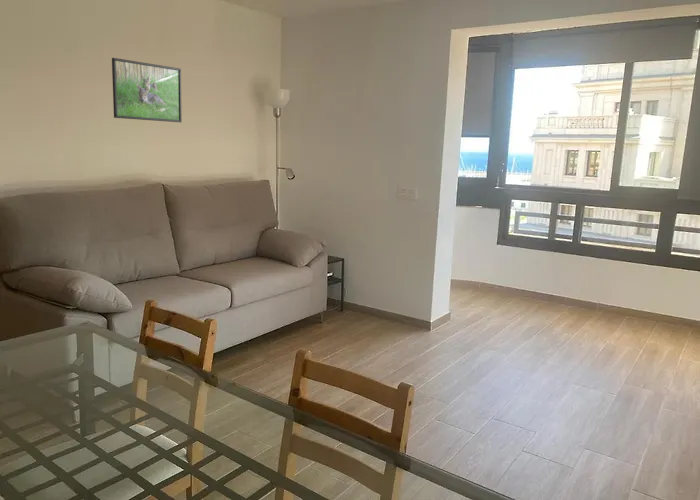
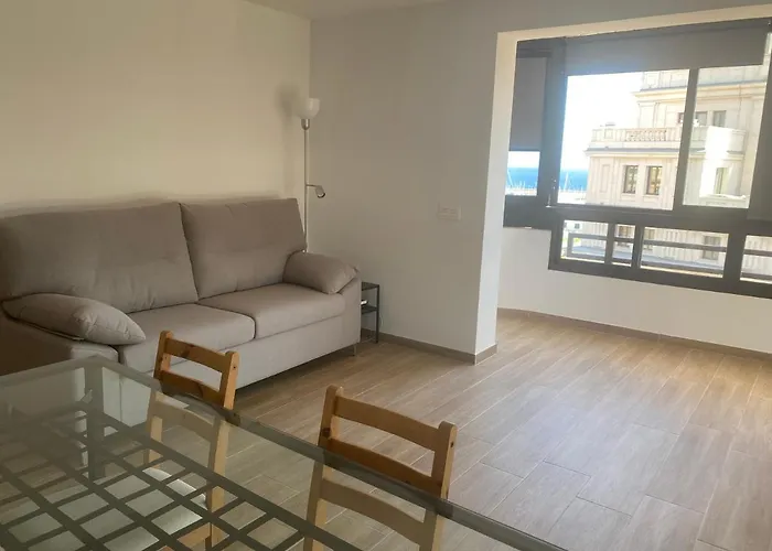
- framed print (148, 92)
